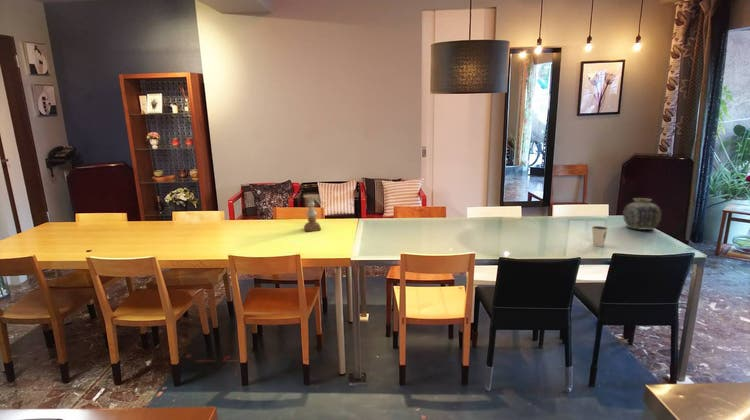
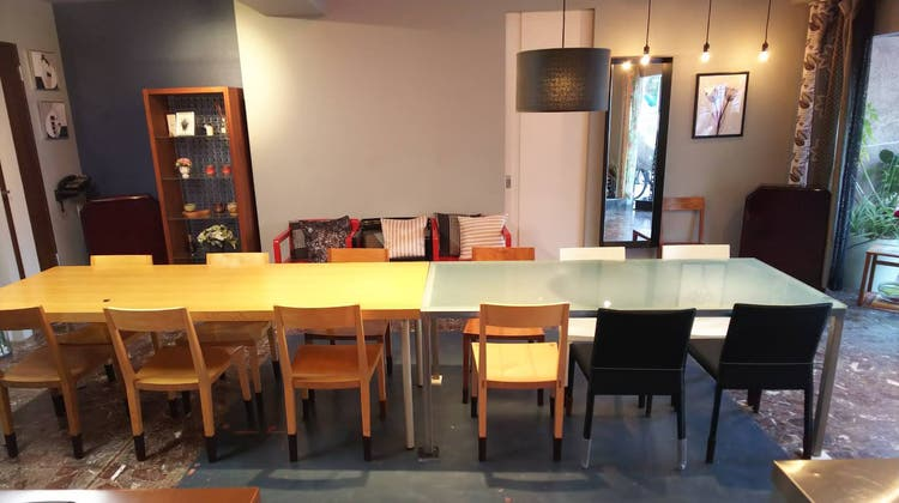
- candle holder (311, 212)
- vase (641, 213)
- dixie cup (599, 236)
